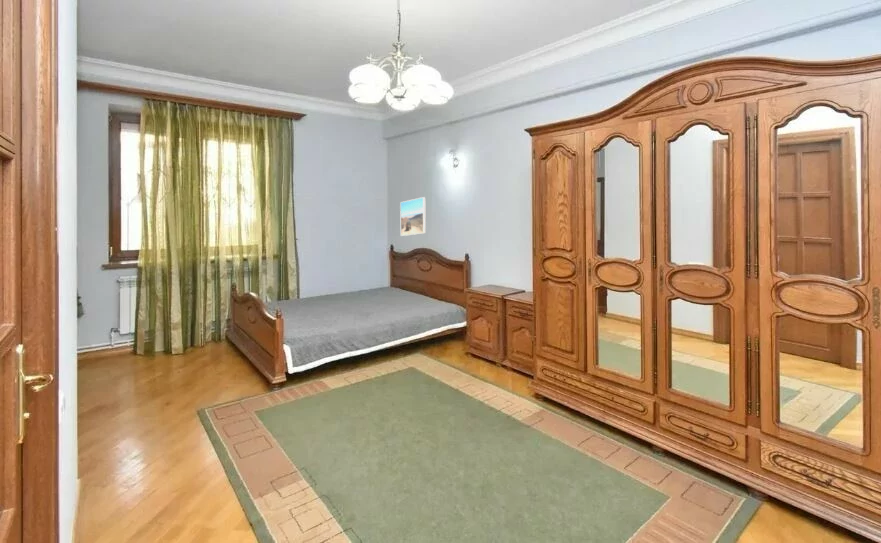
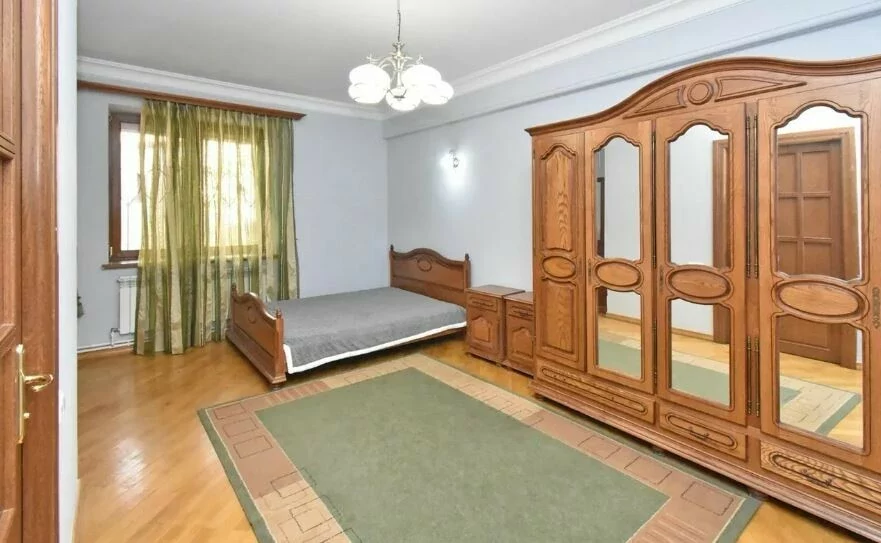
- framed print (412, 217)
